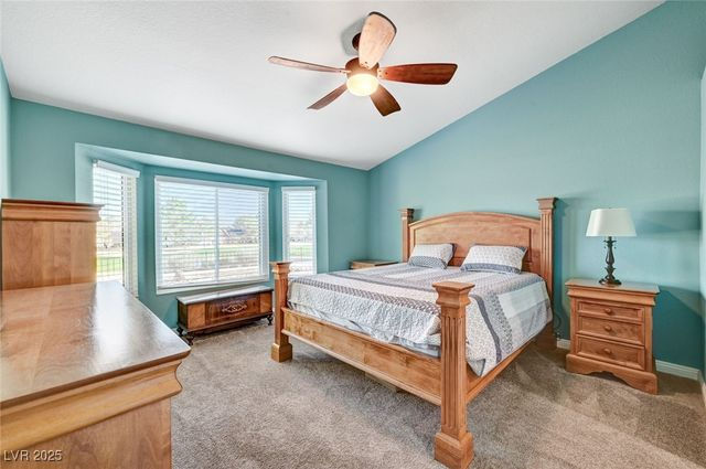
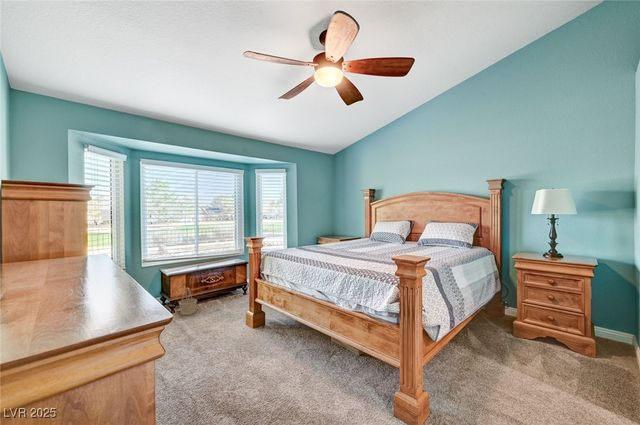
+ basket (187, 299)
